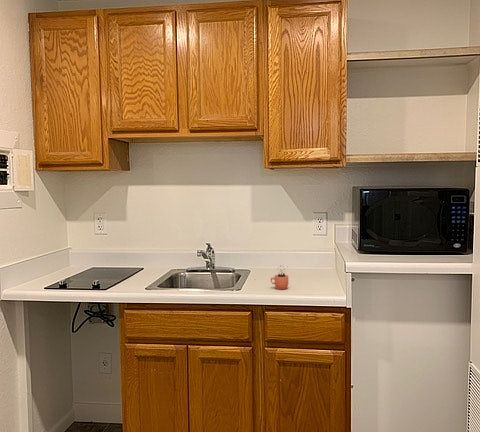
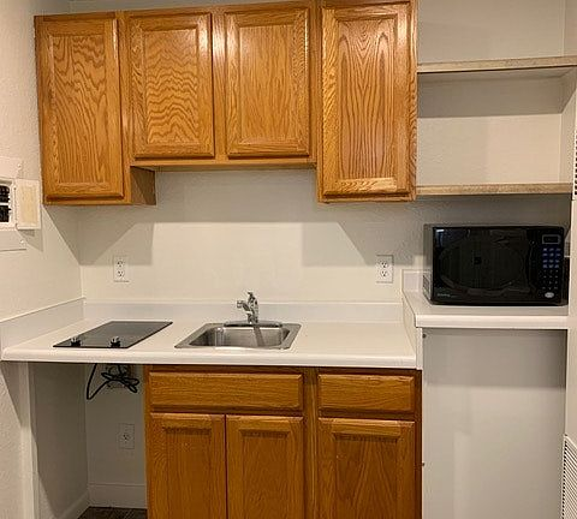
- cocoa (279, 276)
